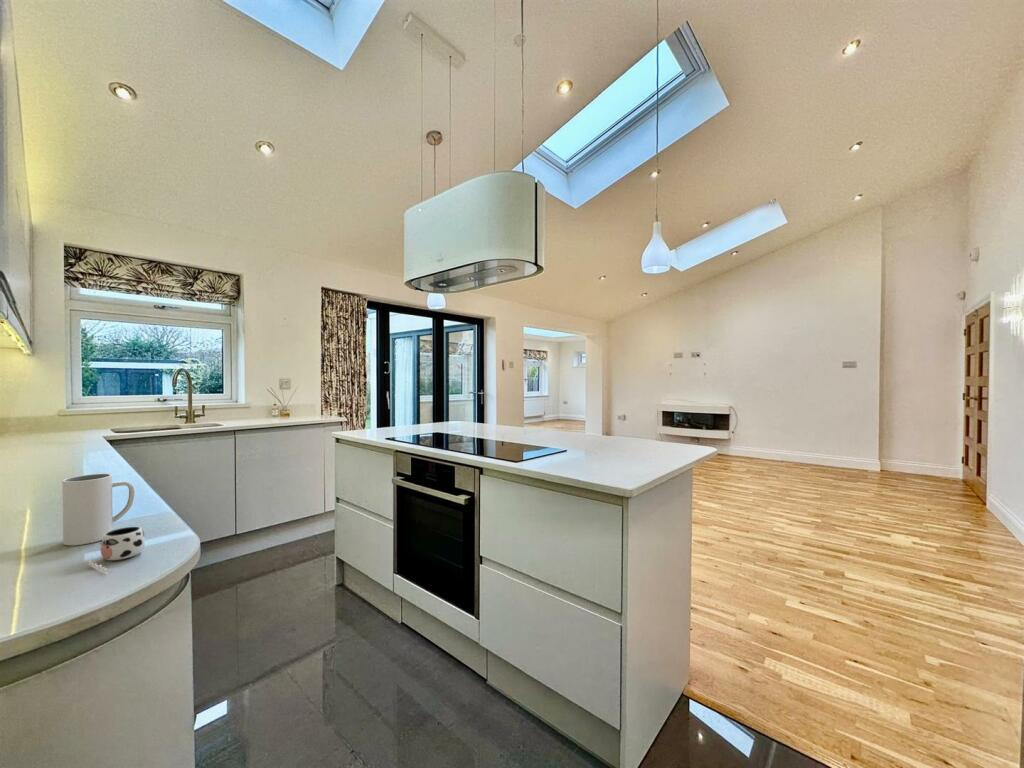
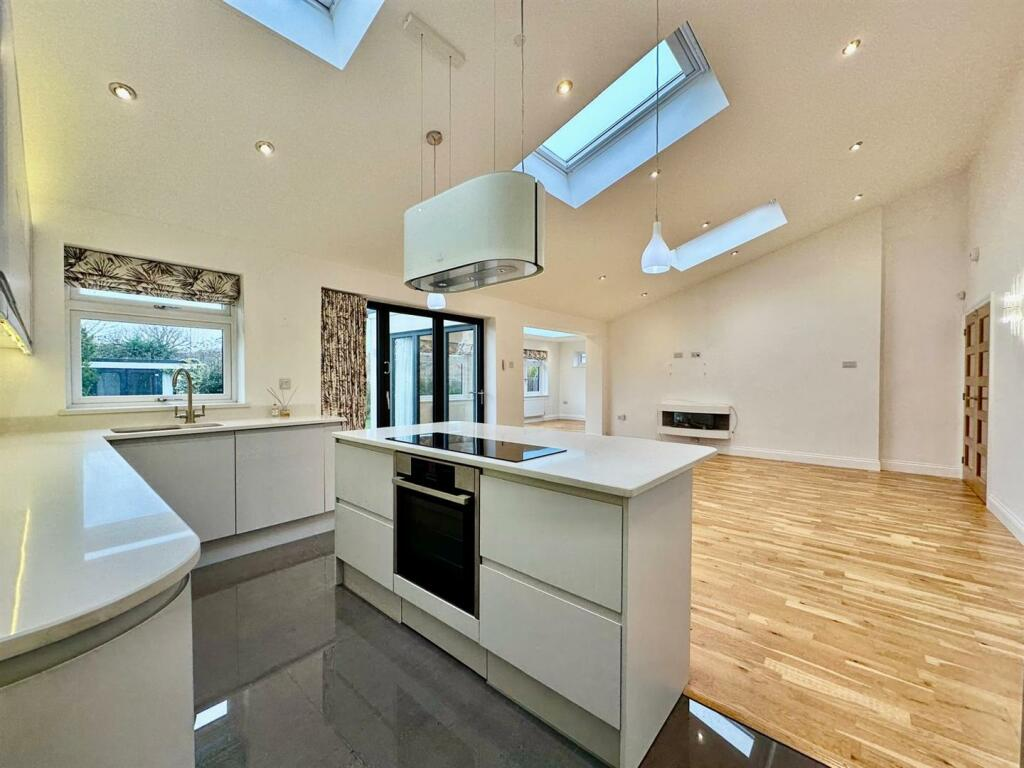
- mug (118, 546)
- mug (100, 506)
